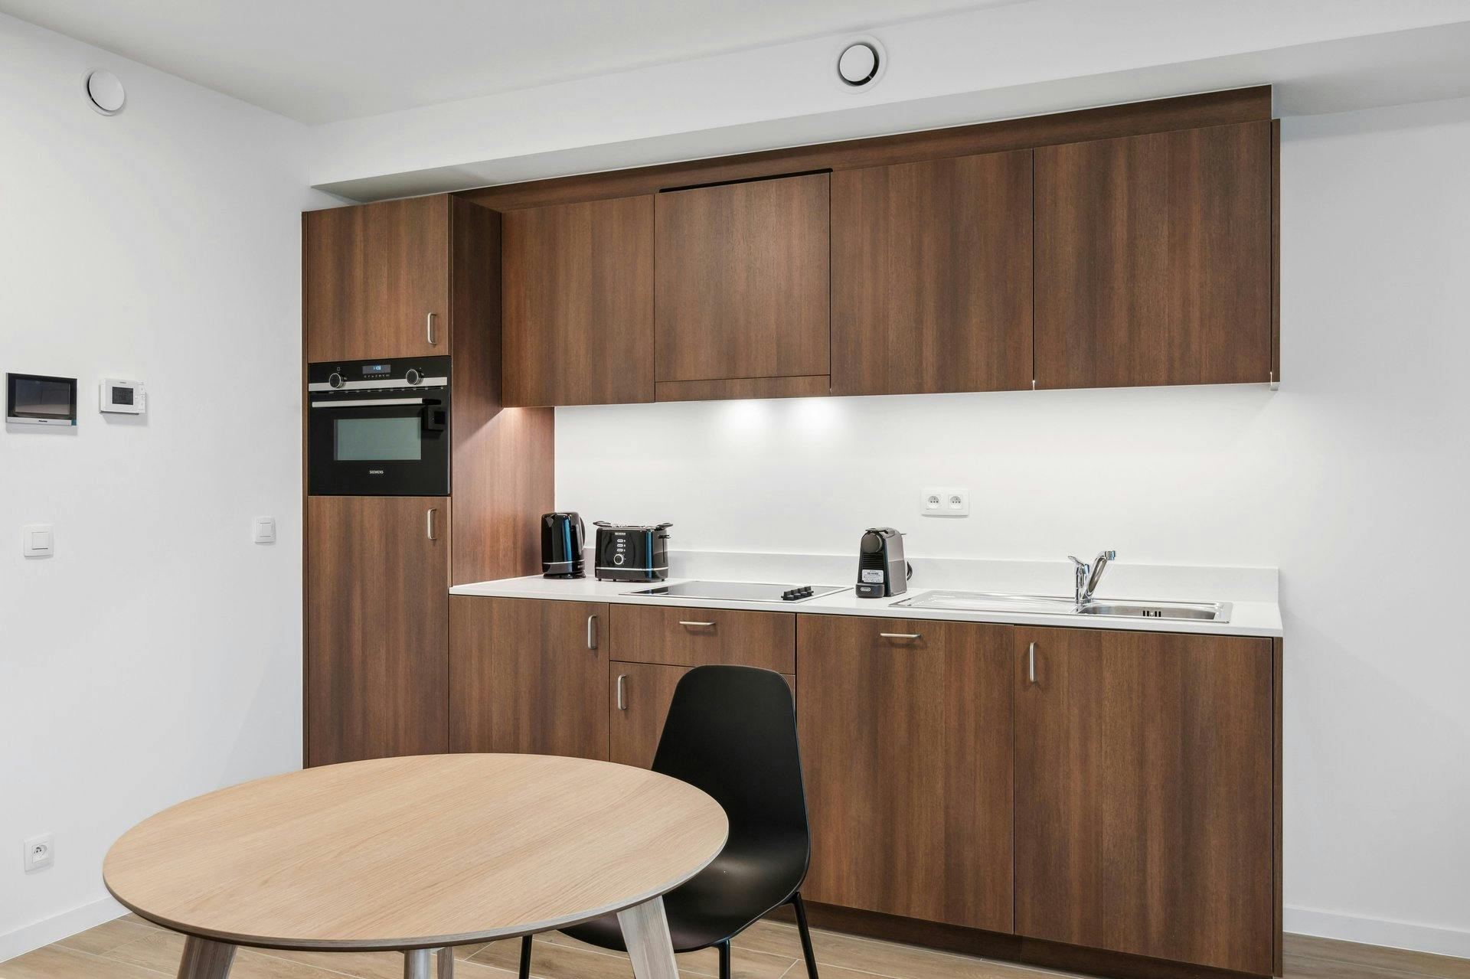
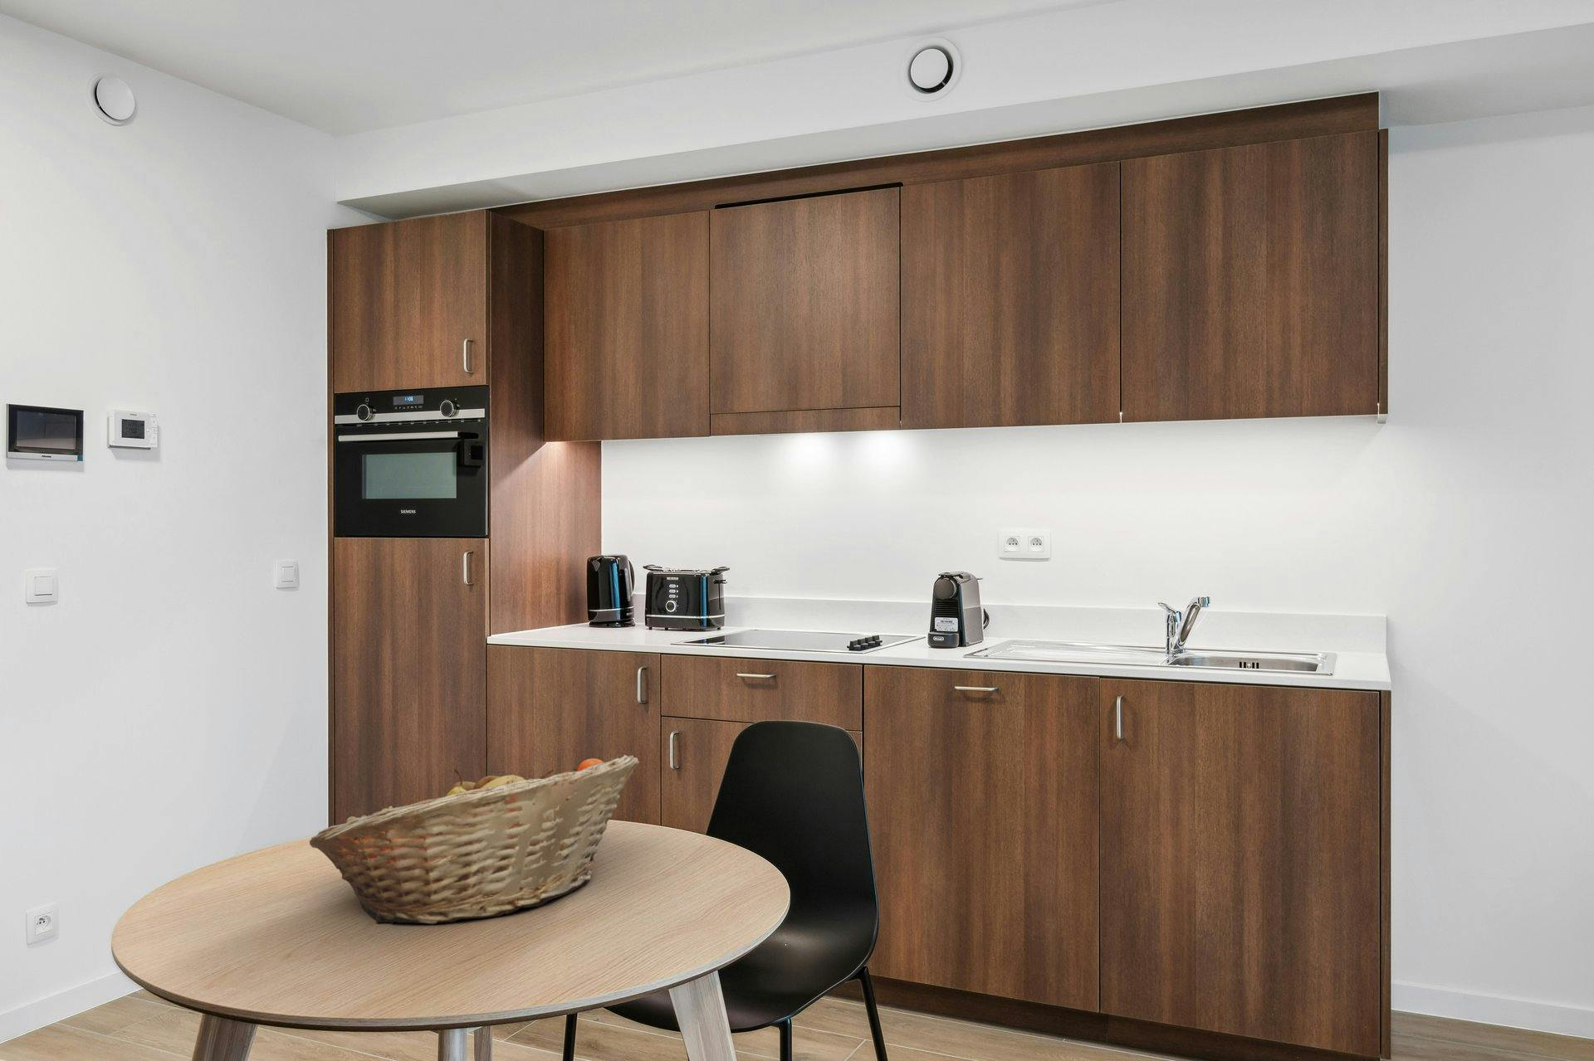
+ fruit basket (486, 824)
